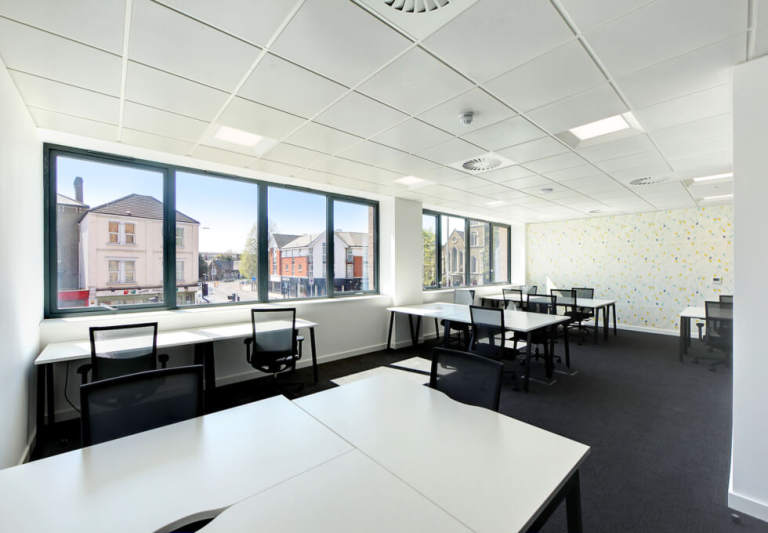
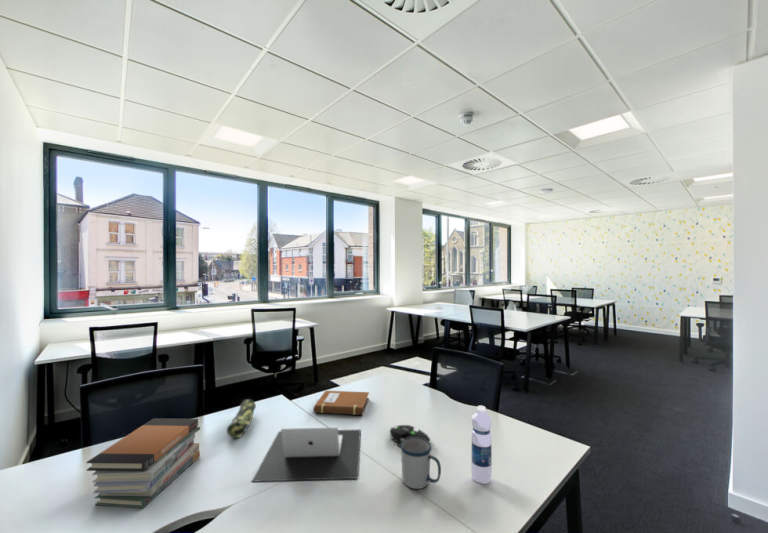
+ pencil case (242, 418)
+ water bottle (481, 442)
+ notebook (341, 402)
+ book stack (150, 458)
+ mug (418, 464)
+ laptop (313, 434)
+ mouse (409, 435)
